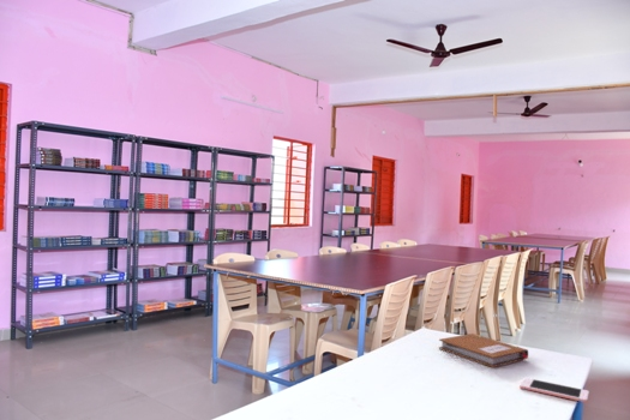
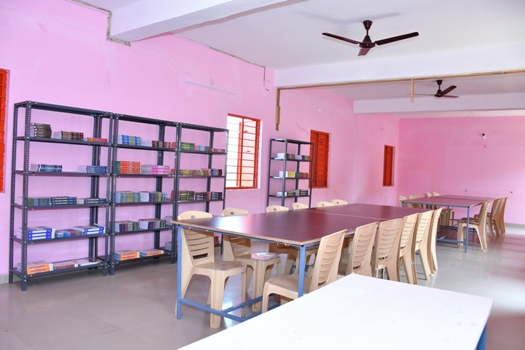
- cell phone (553, 389)
- notebook (484, 349)
